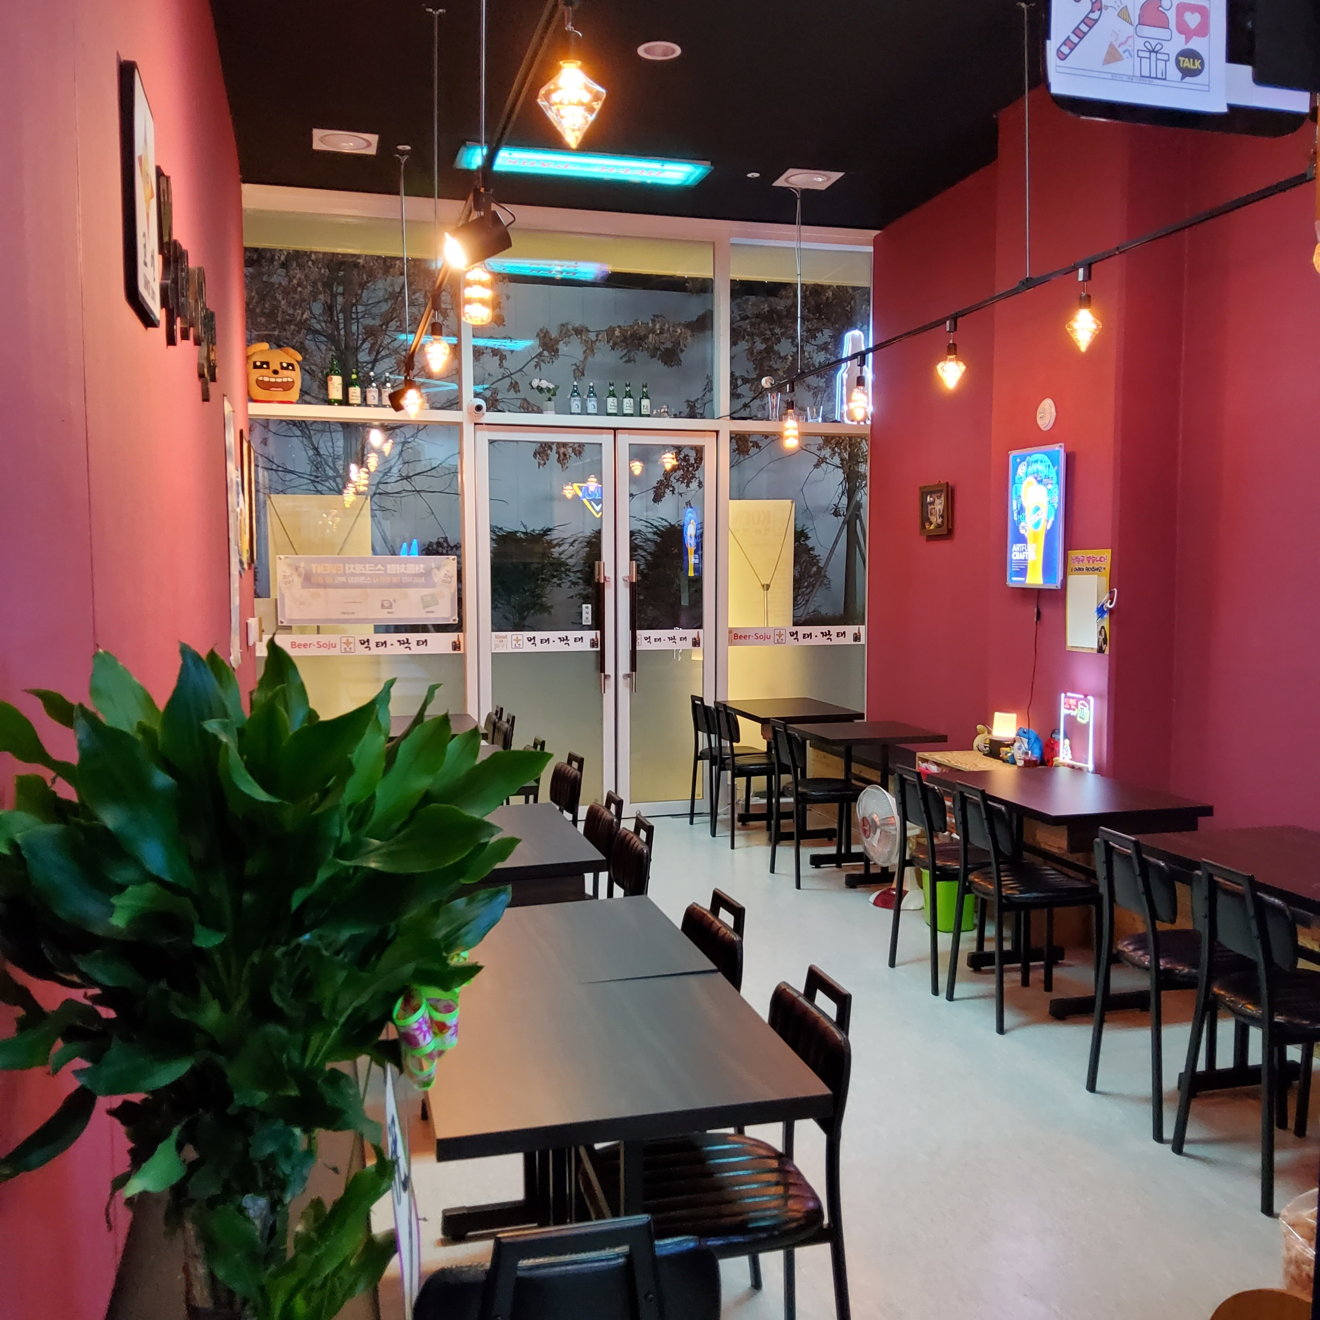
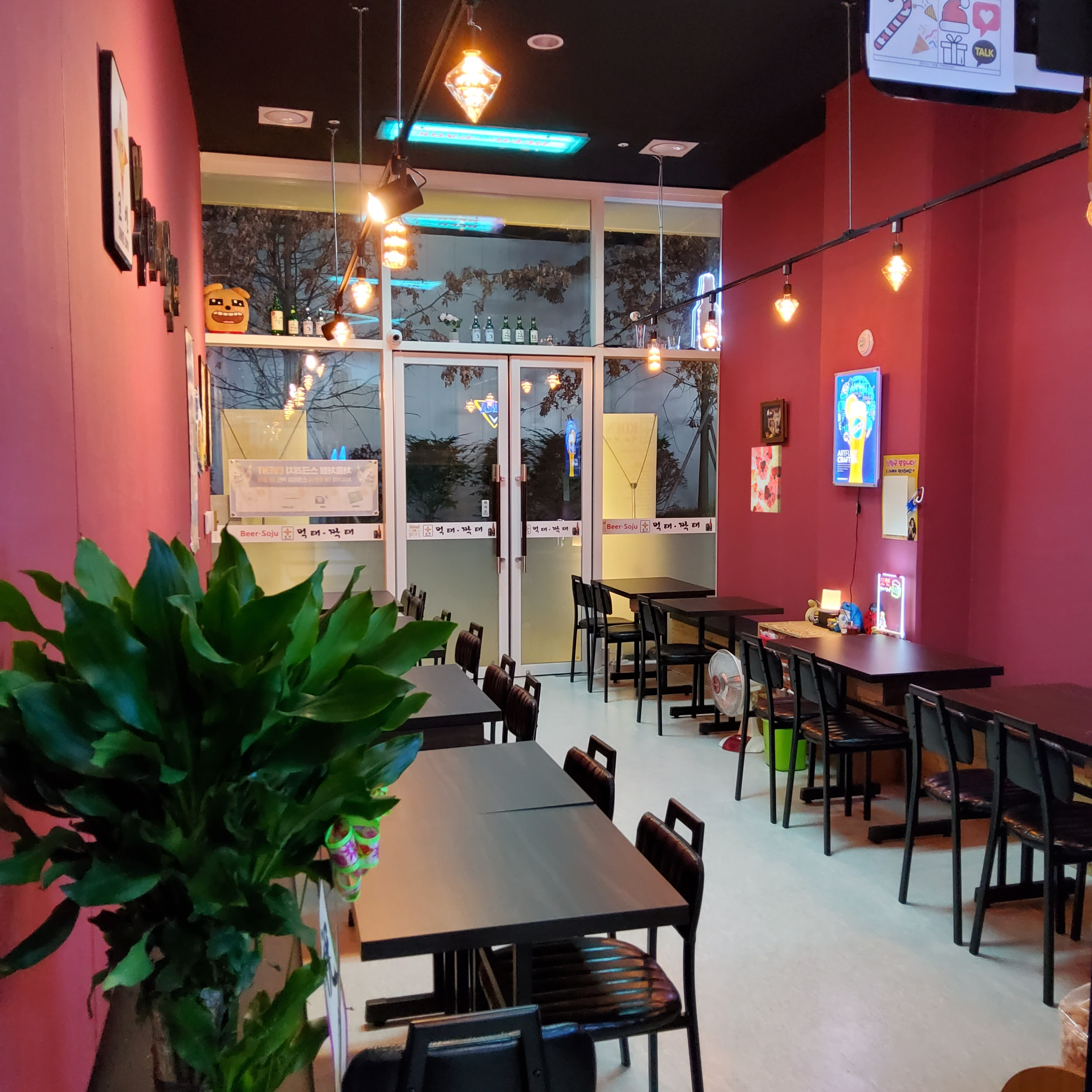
+ wall art (766, 479)
